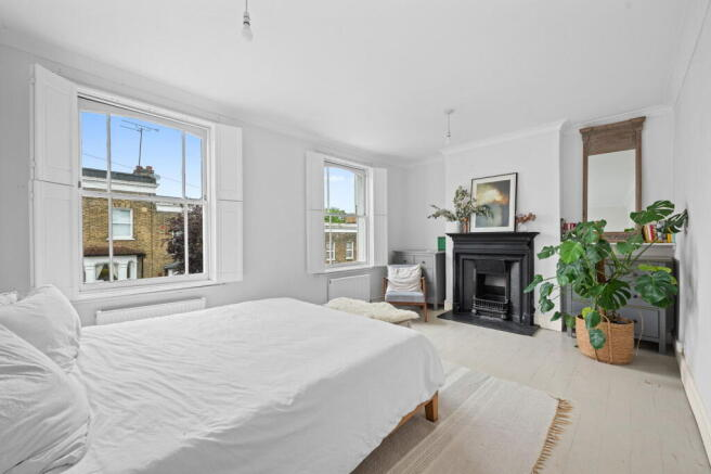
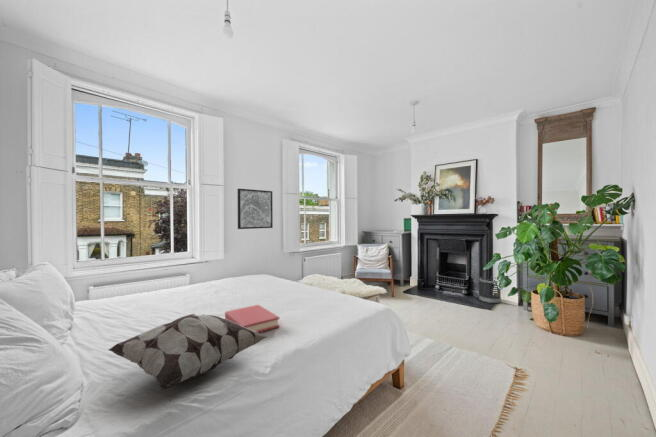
+ decorative pillow (192, 341)
+ hardback book (251, 319)
+ wall art (255, 209)
+ wastebasket (489, 289)
